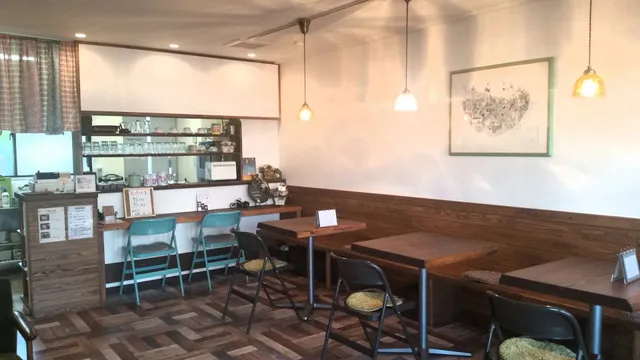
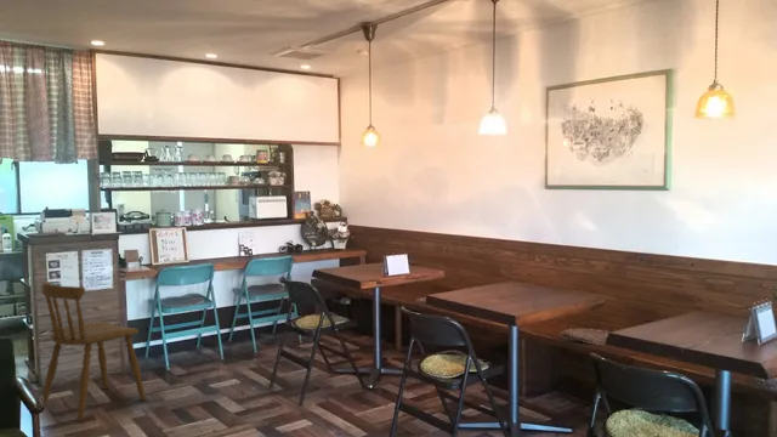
+ dining chair (91, 341)
